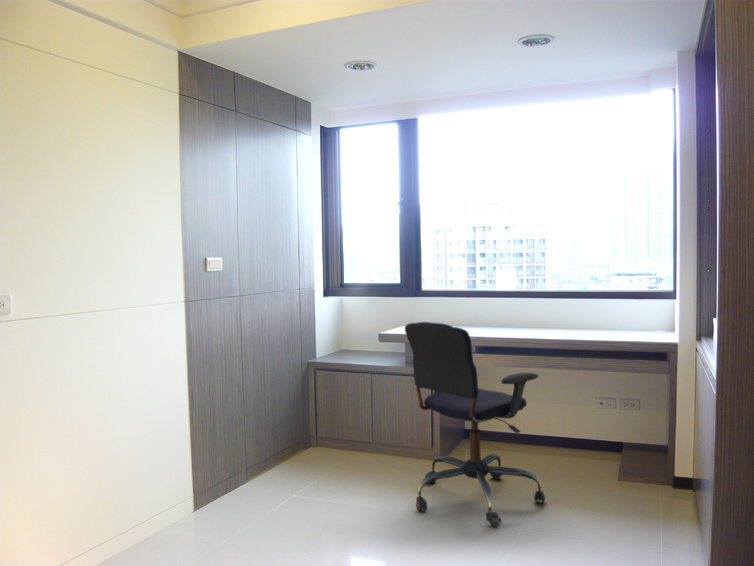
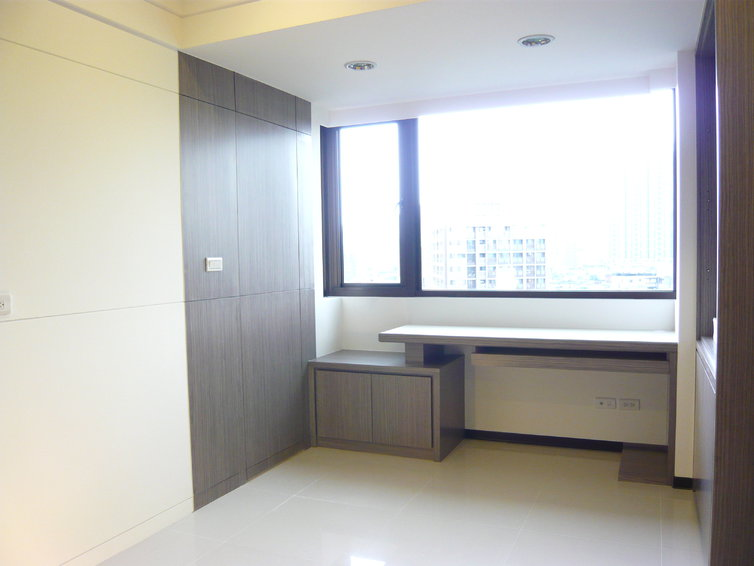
- office chair (472, 409)
